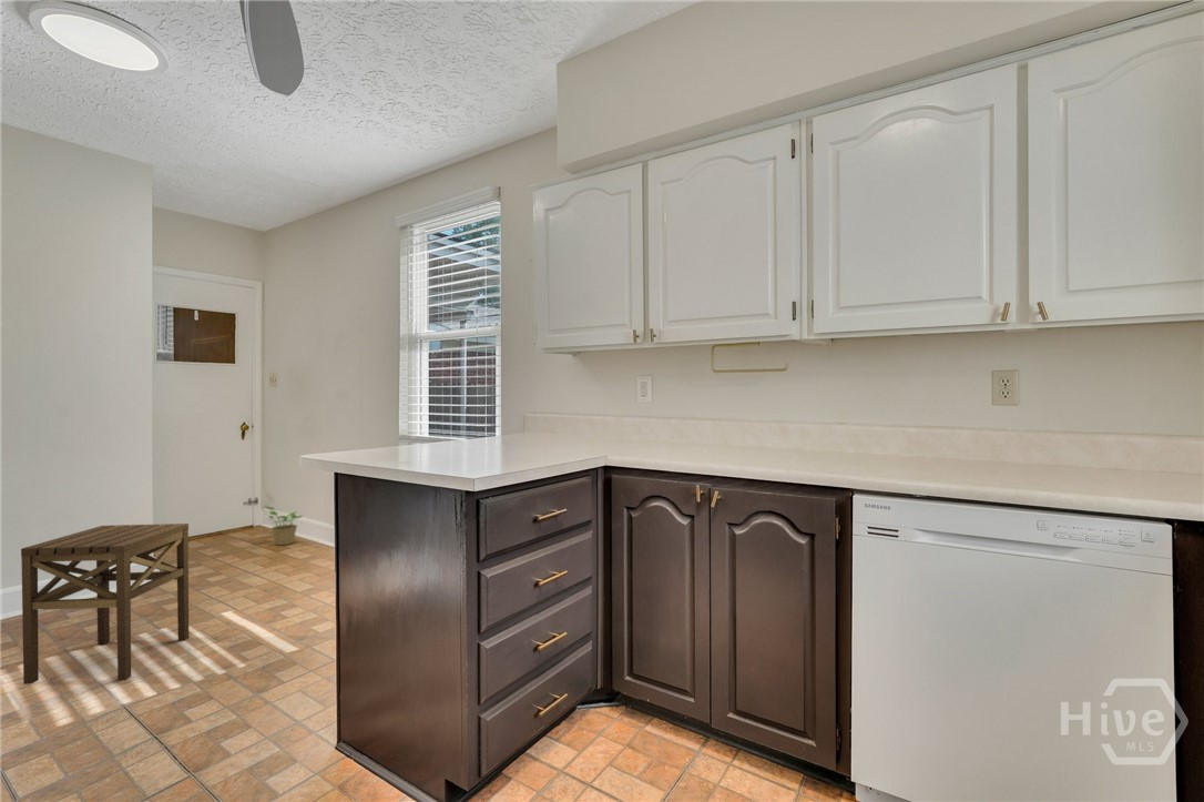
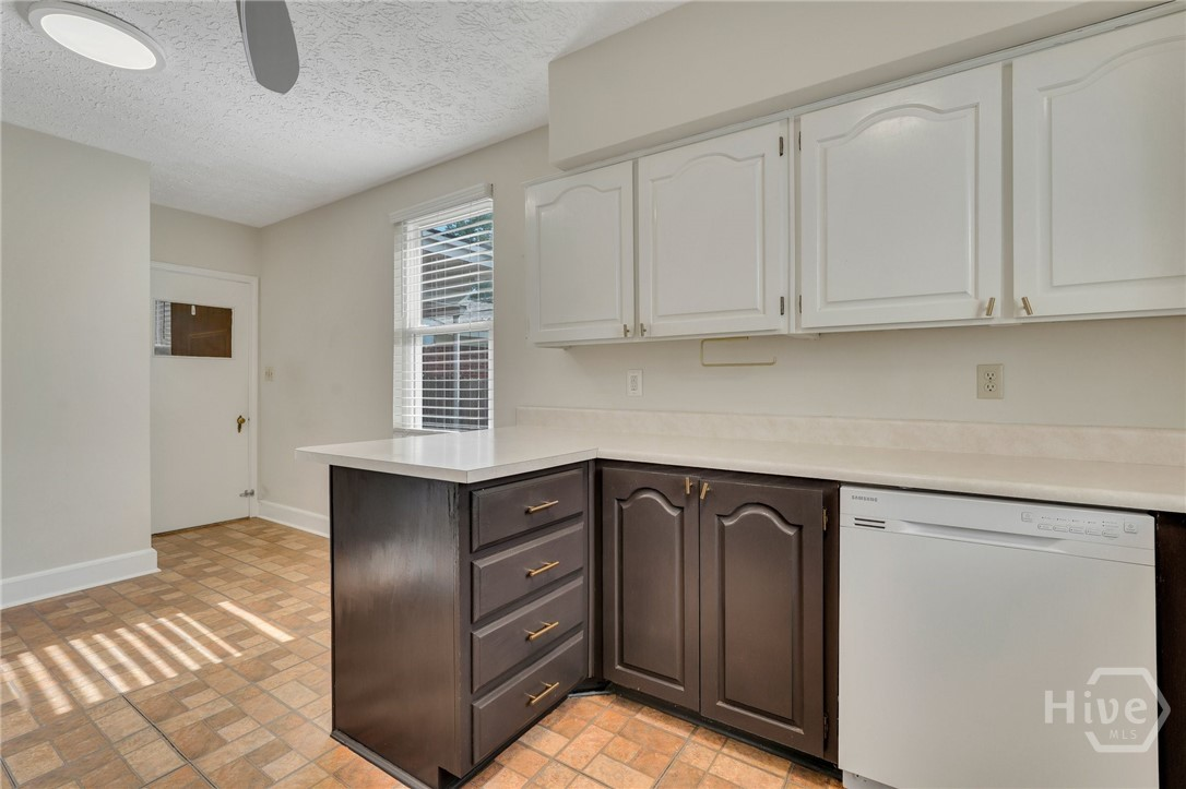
- side table (112, 597)
- potted plant (284, 524)
